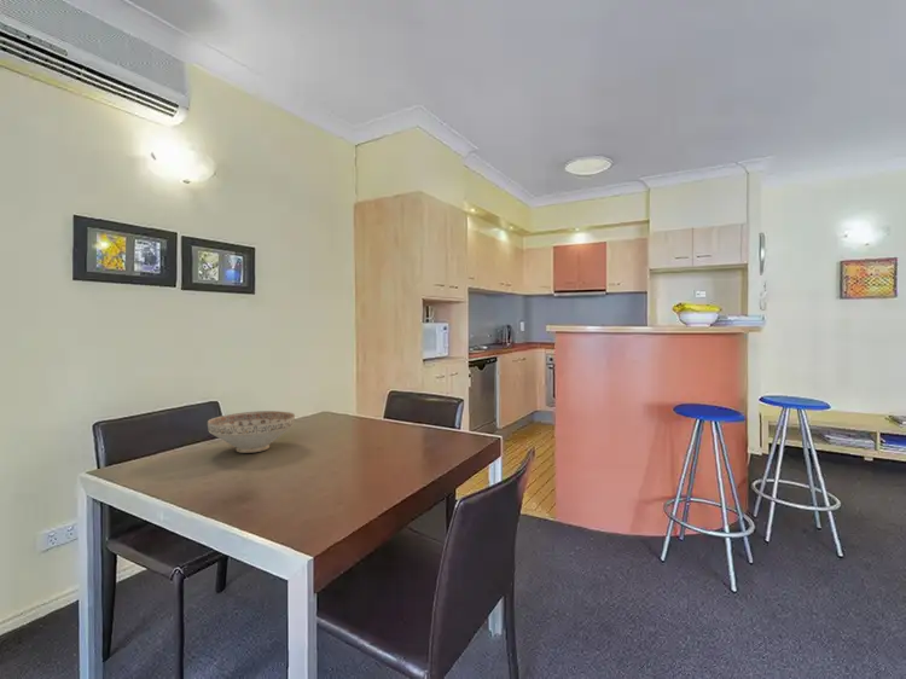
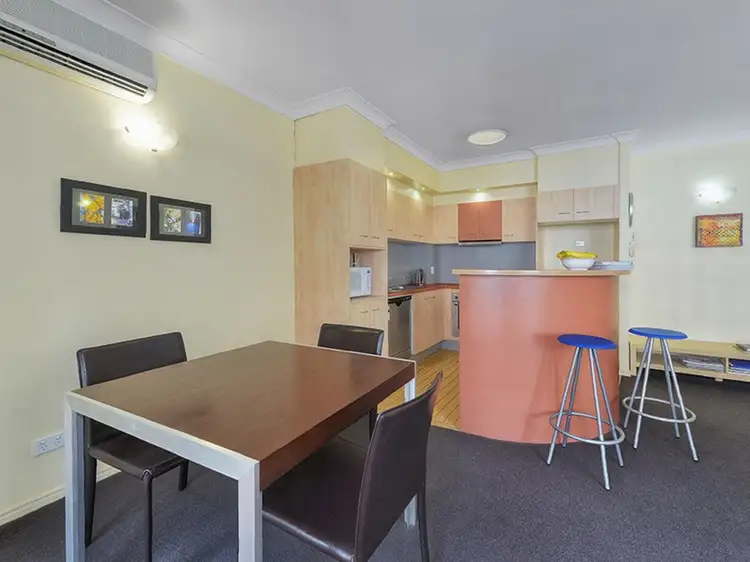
- decorative bowl (252, 433)
